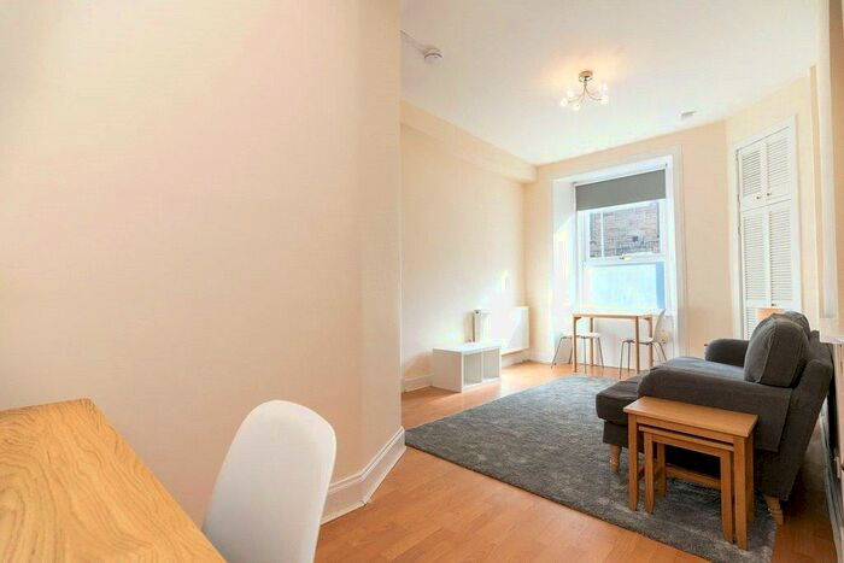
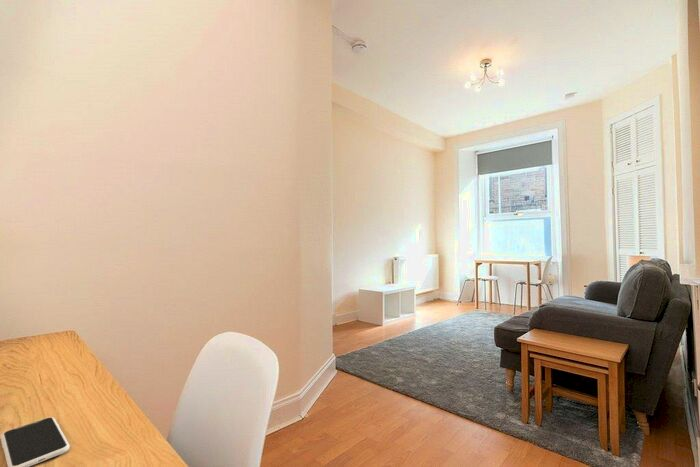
+ smartphone (34, 441)
